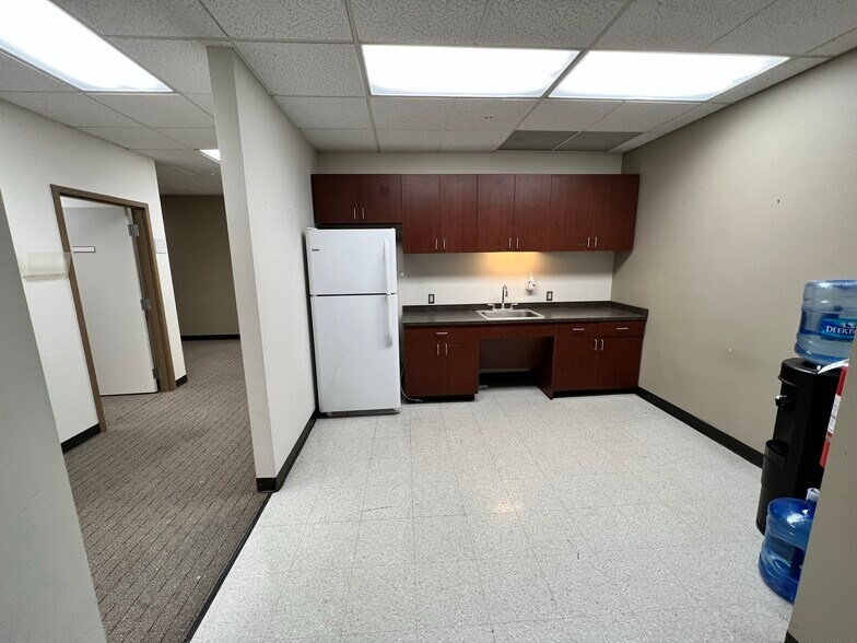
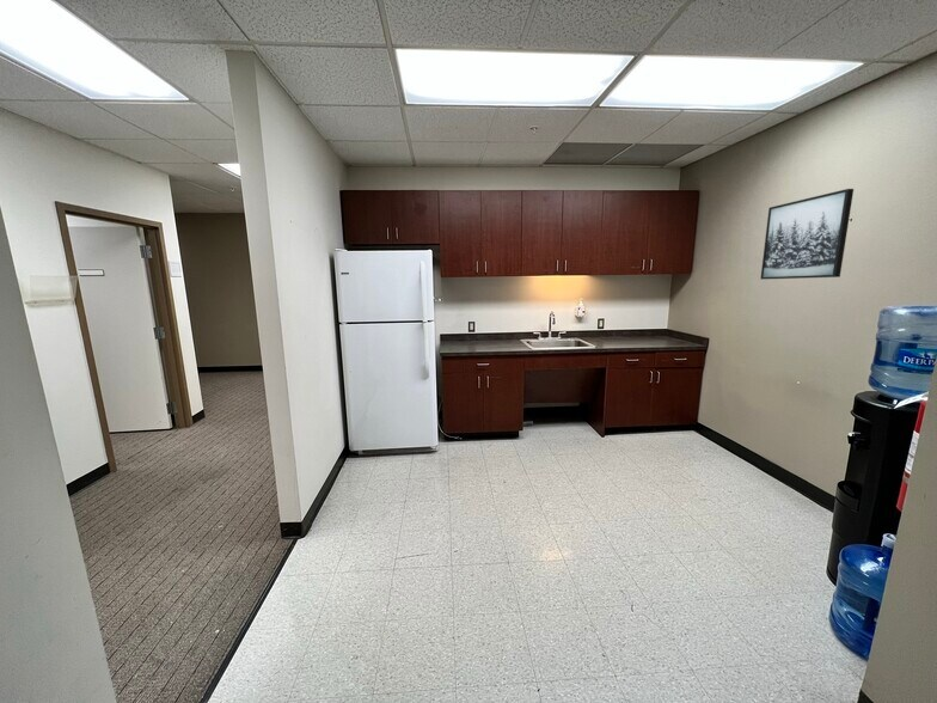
+ wall art (801, 239)
